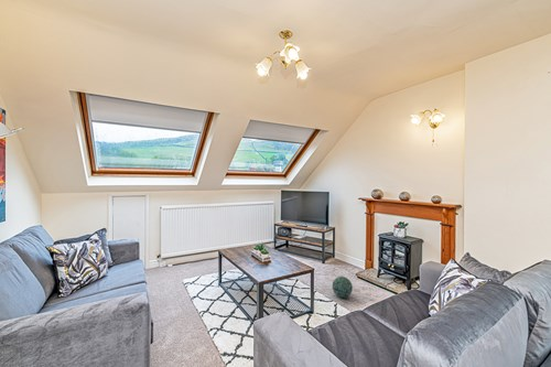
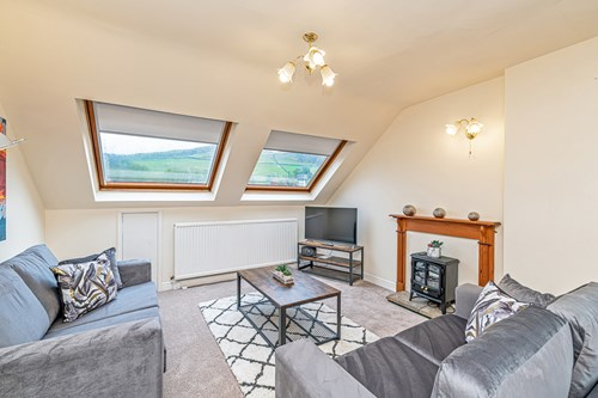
- ball (342, 287)
